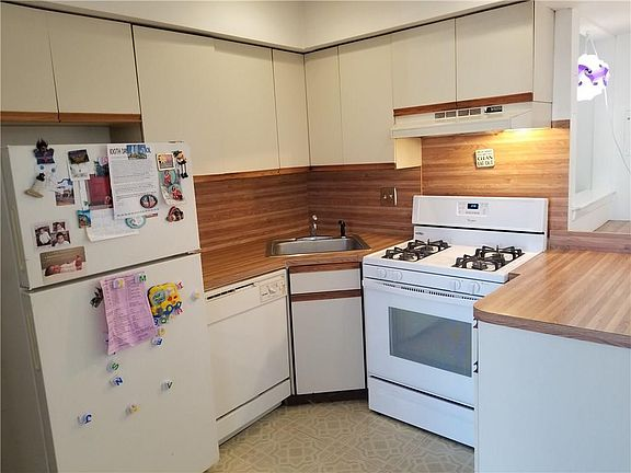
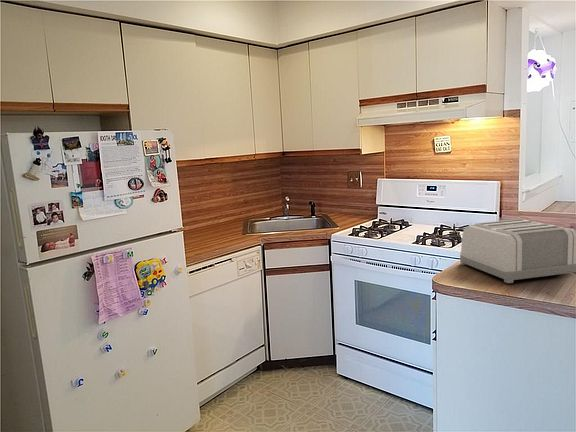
+ toaster (520, 246)
